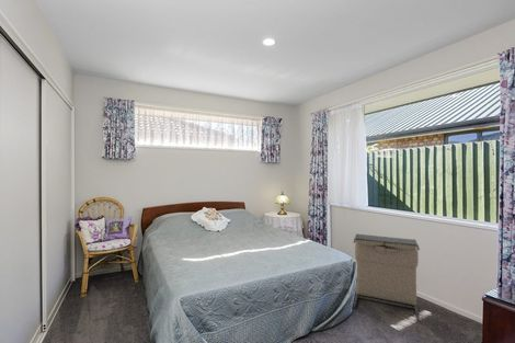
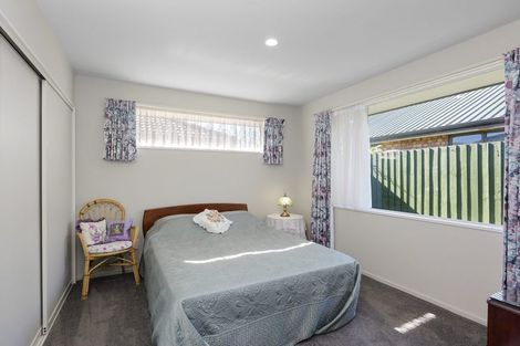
- laundry hamper (385, 273)
